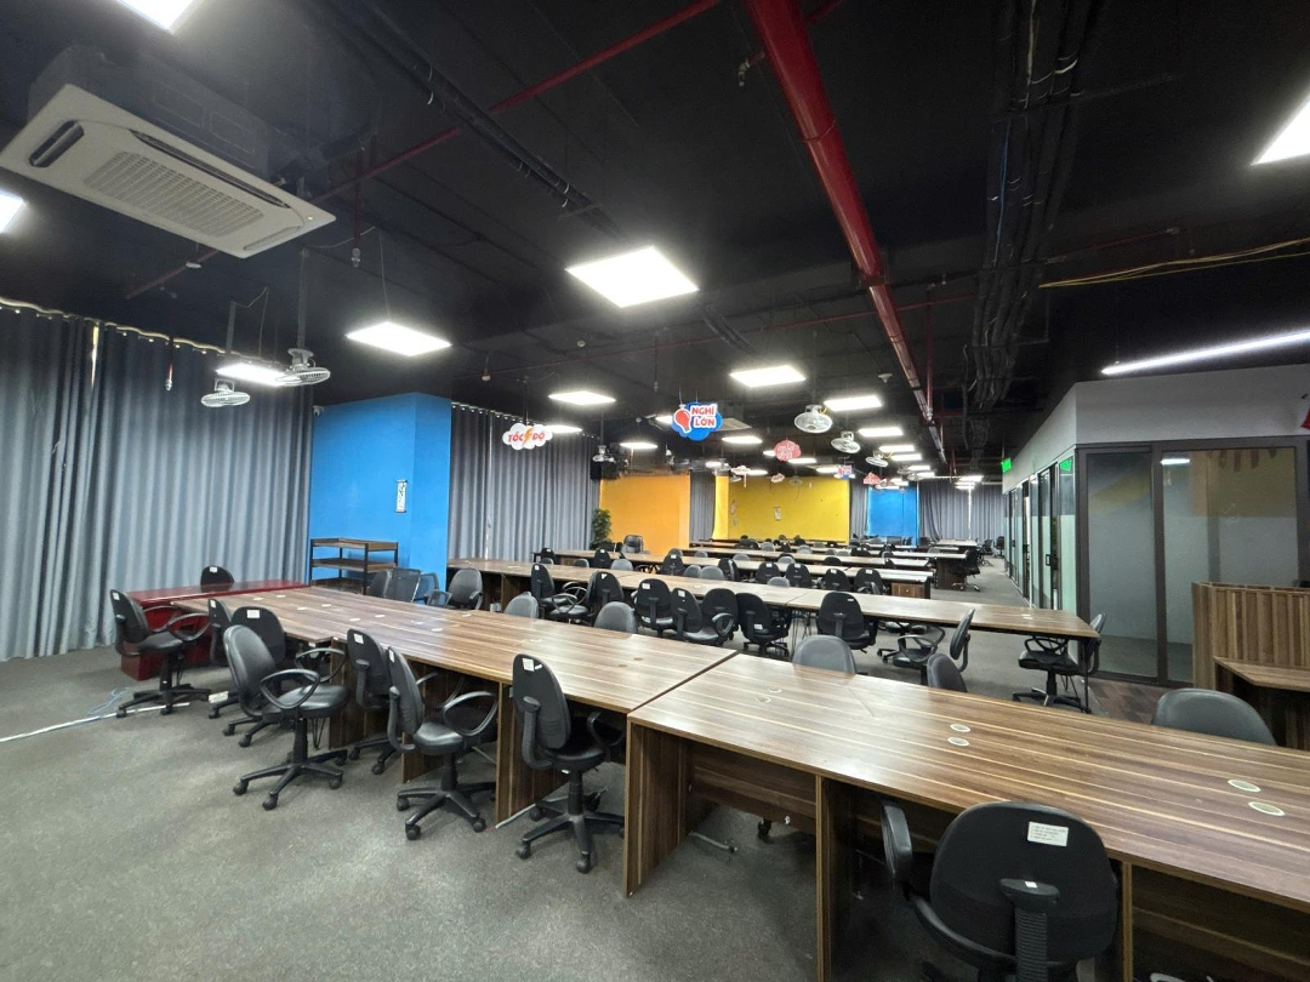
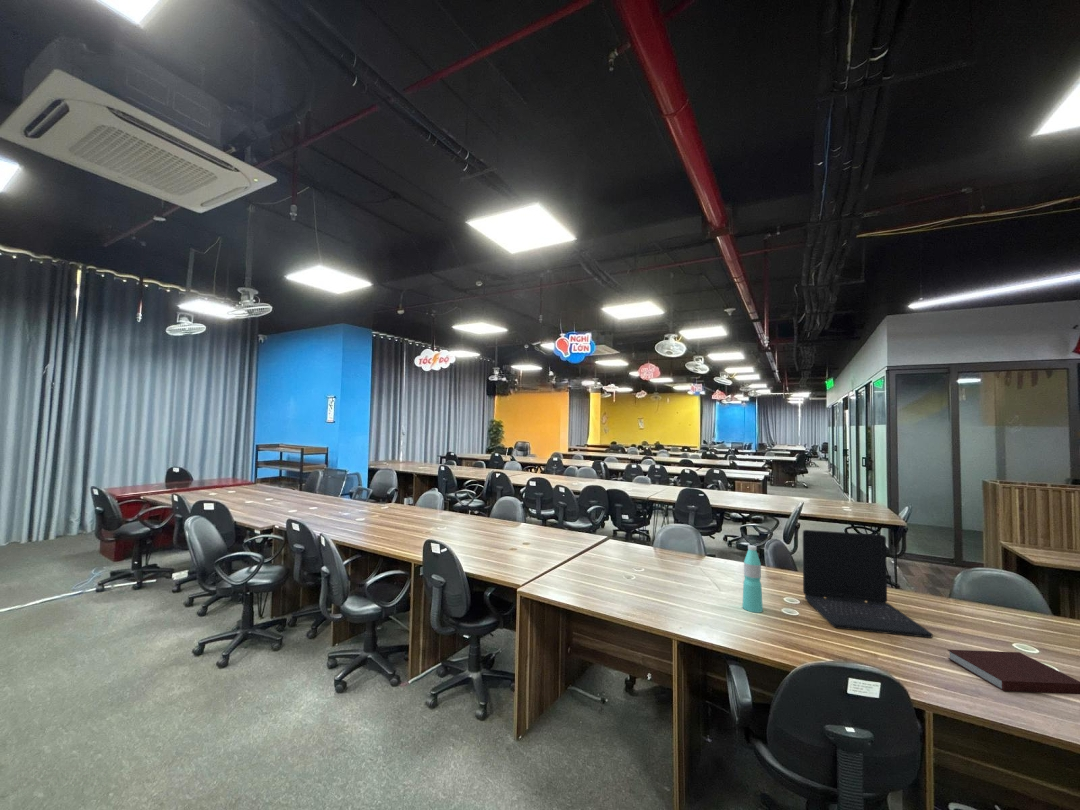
+ laptop (860, 578)
+ notebook (1012, 670)
+ water bottle (752, 577)
